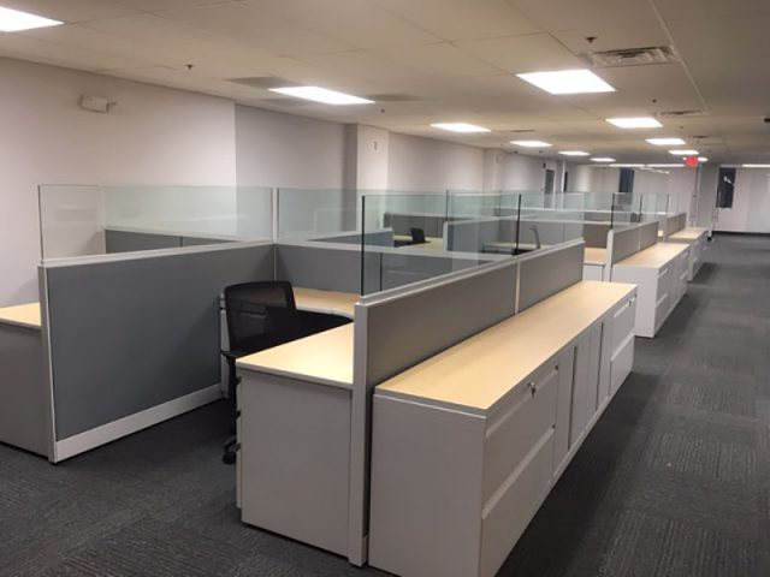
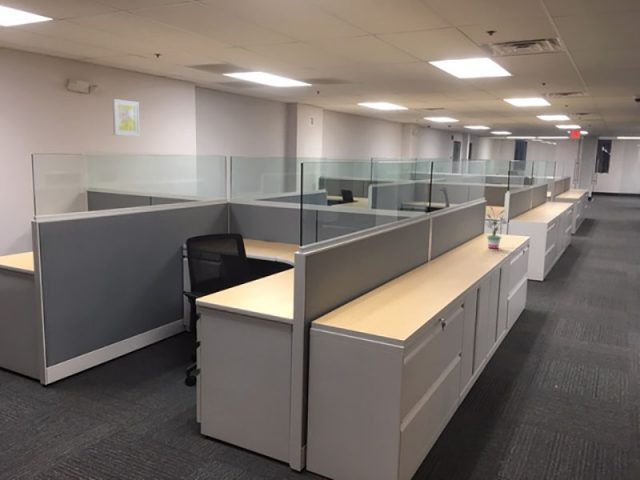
+ potted plant (496, 227)
+ wall art (126, 118)
